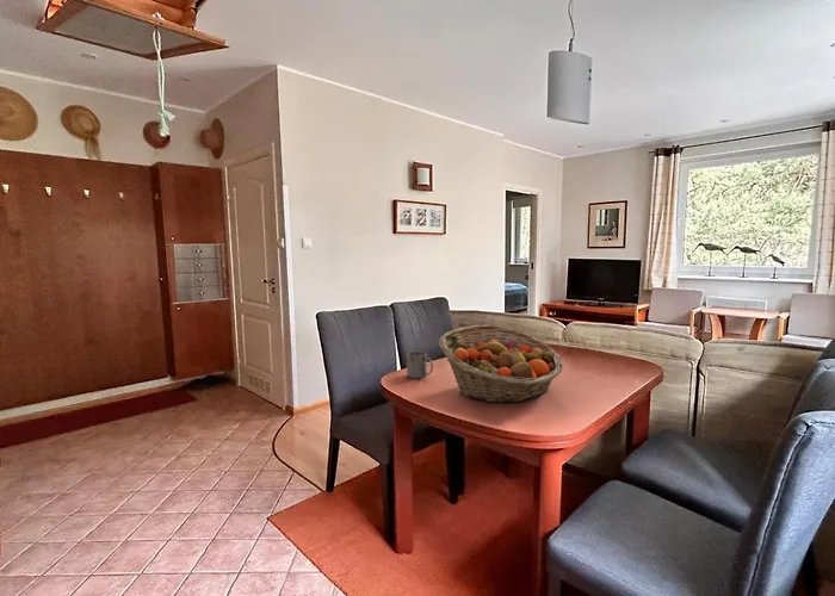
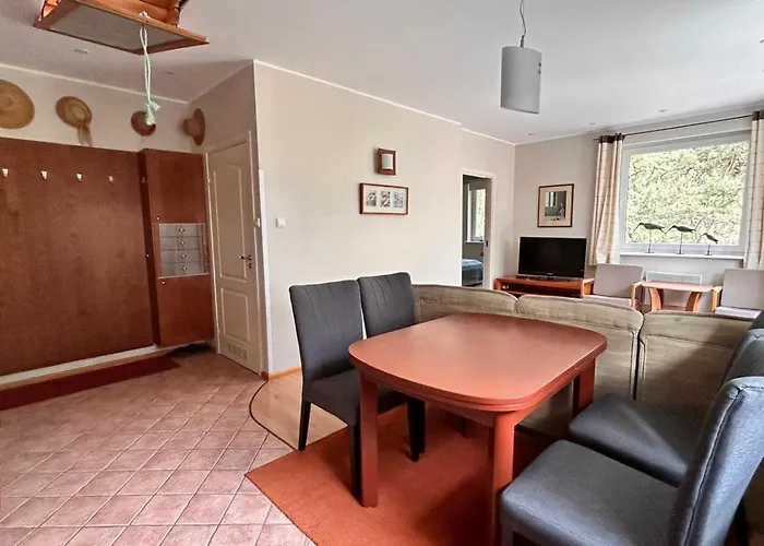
- mug (420, 365)
- fruit basket (500, 360)
